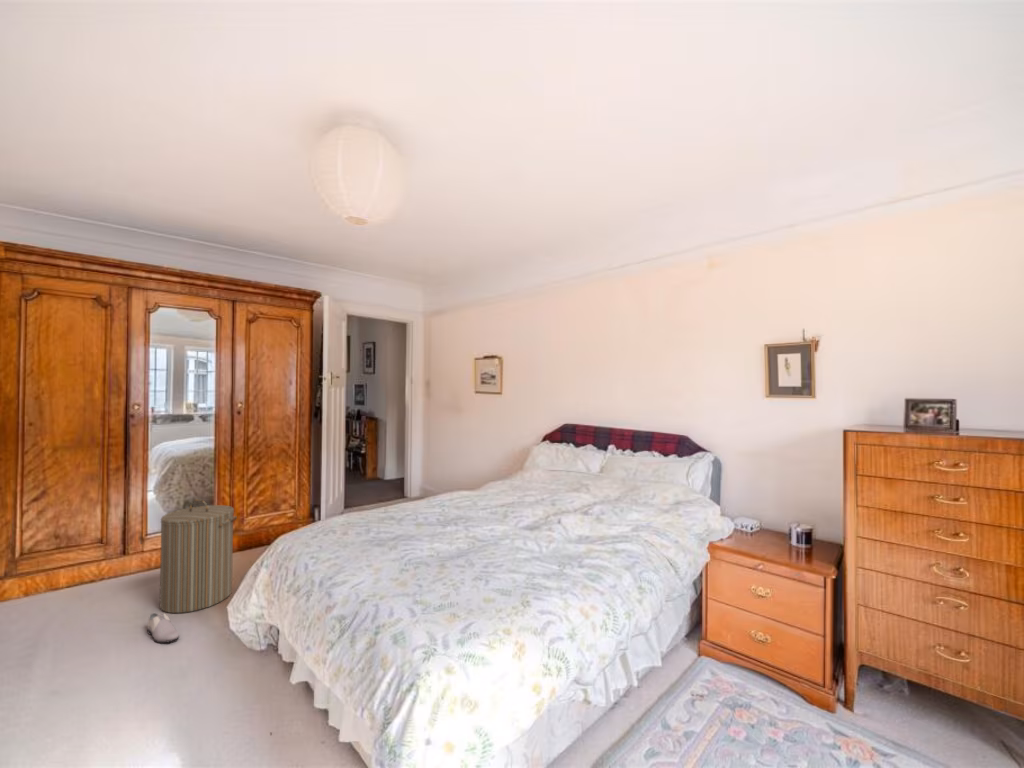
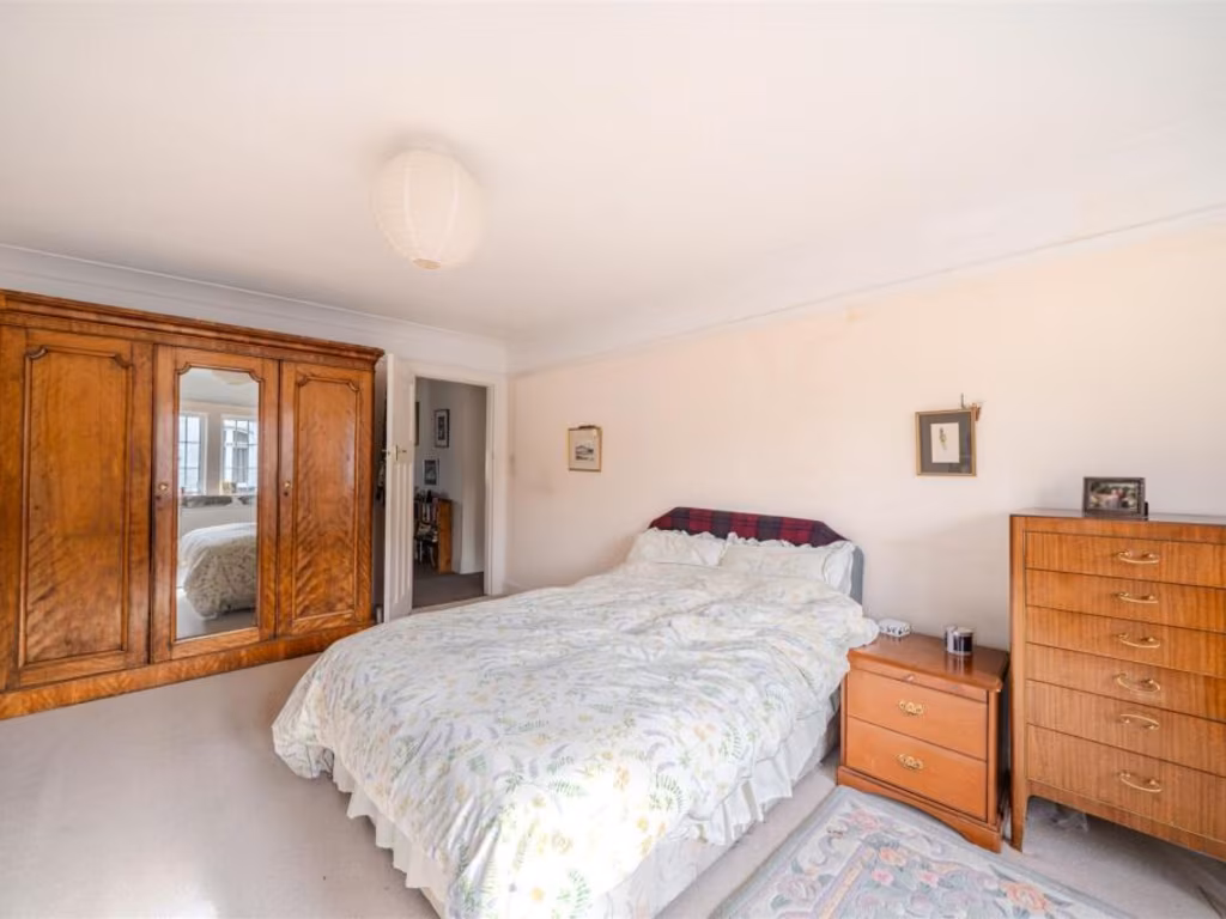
- laundry hamper (198, 548)
- shoe (161, 625)
